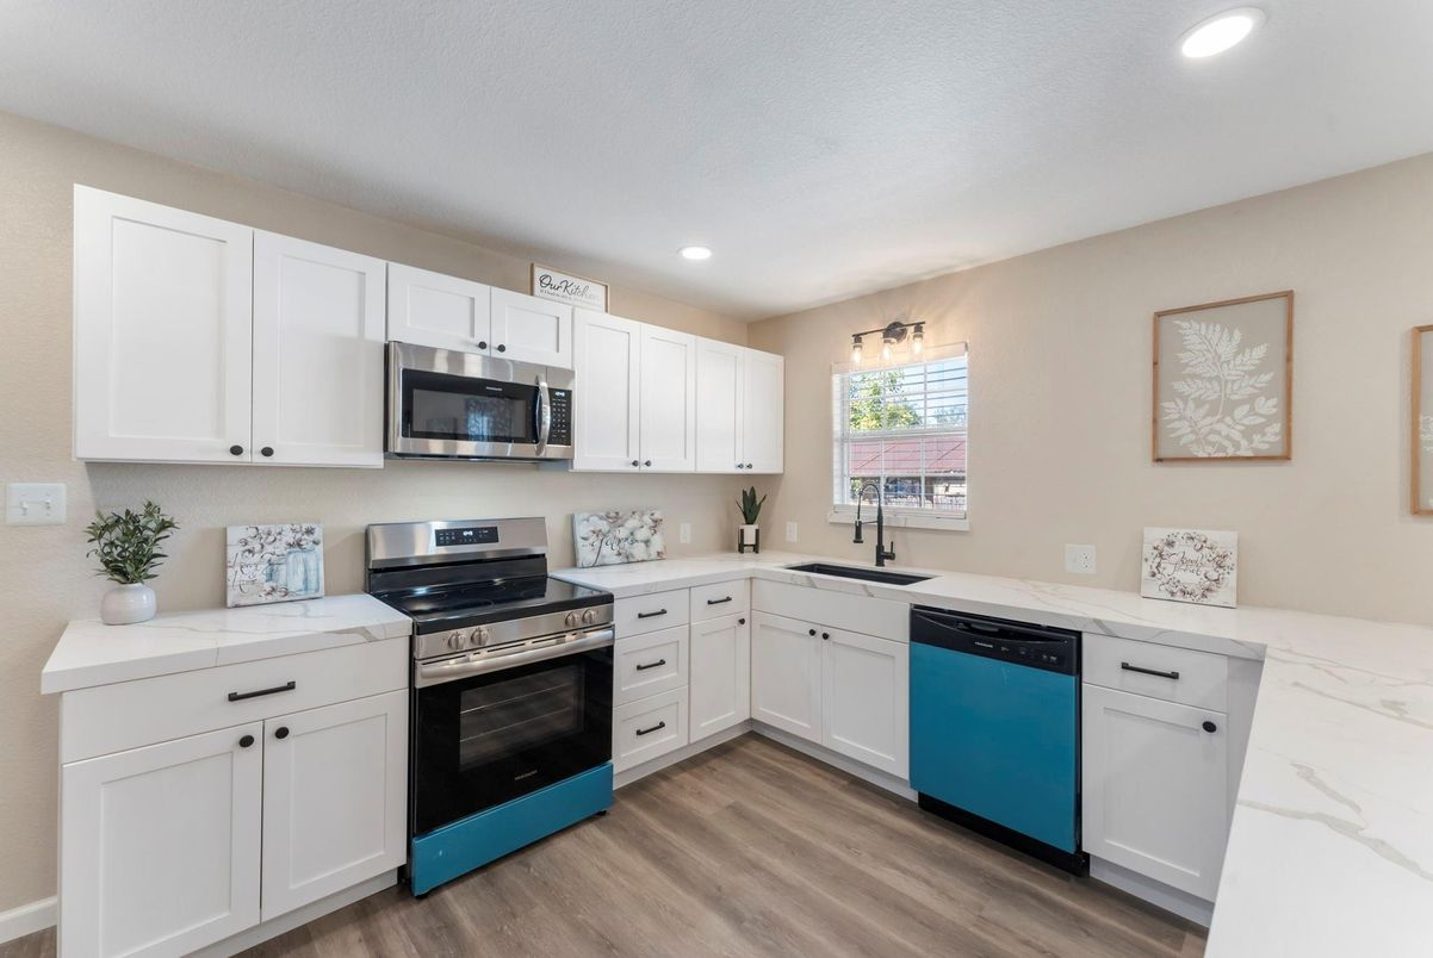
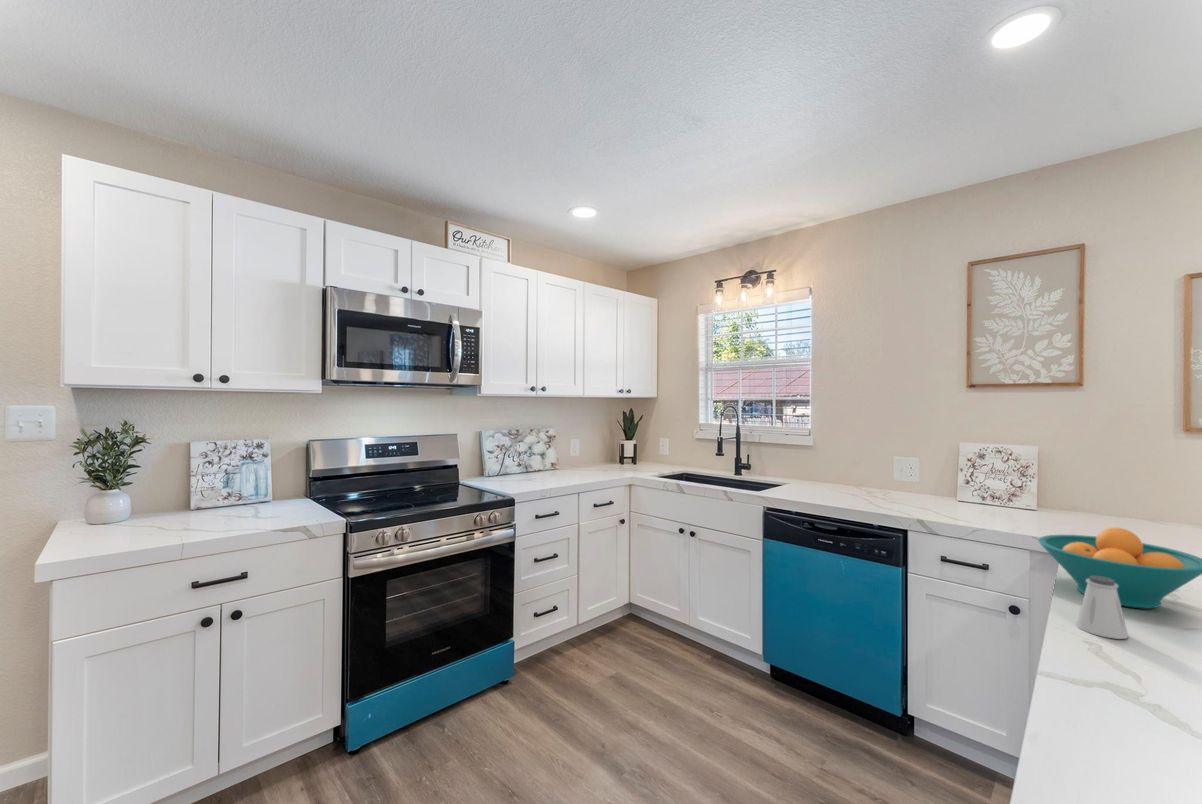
+ fruit bowl (1117, 563)
+ saltshaker (1101, 604)
